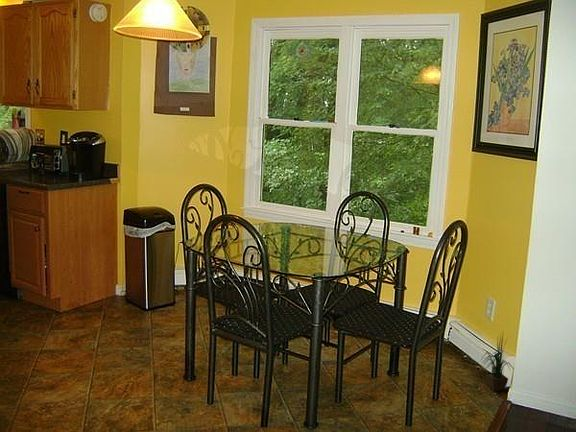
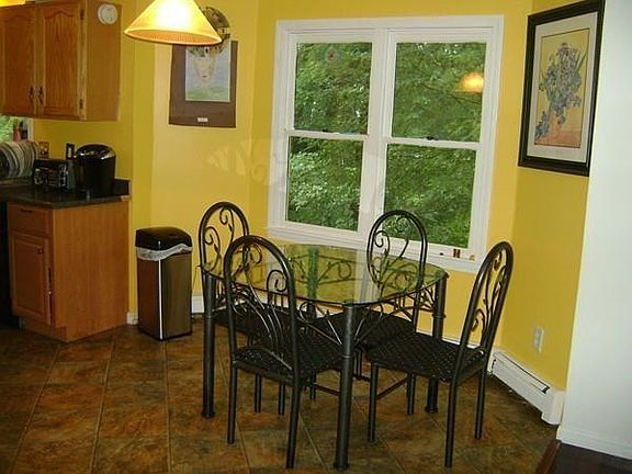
- potted plant (496, 356)
